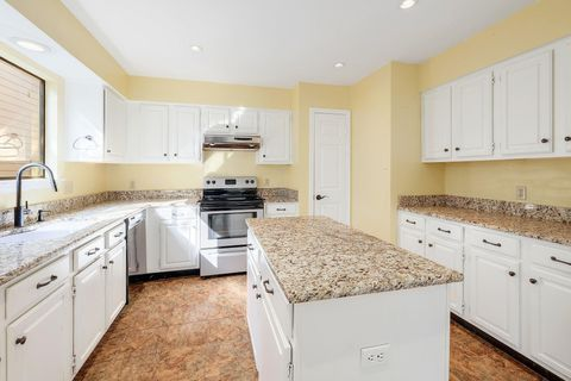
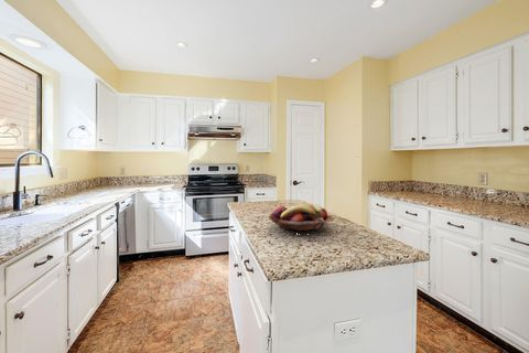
+ fruit basket (301, 216)
